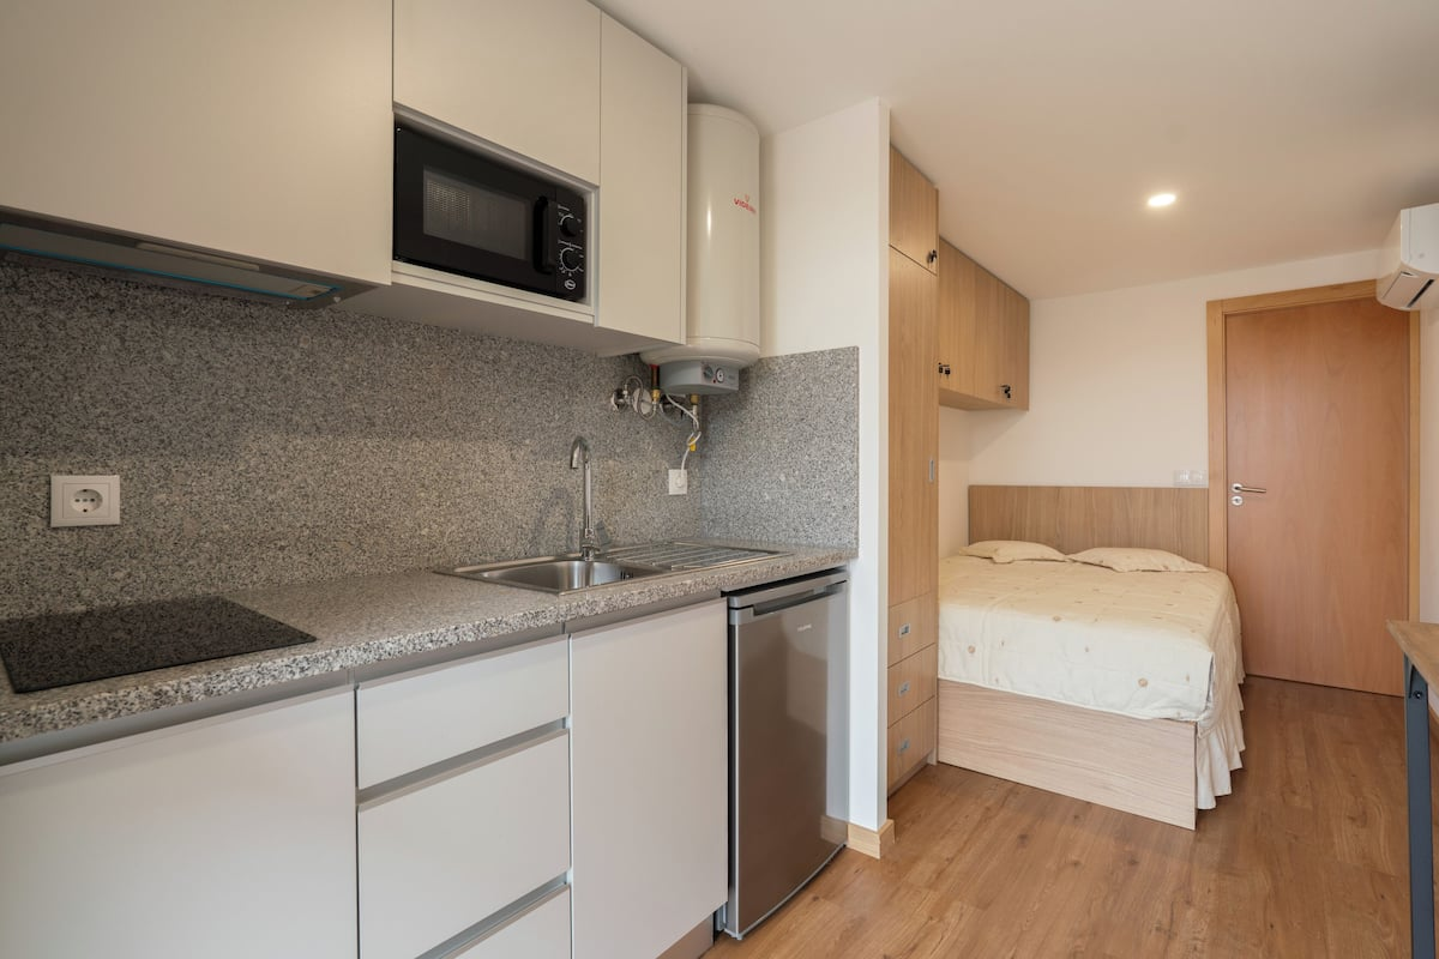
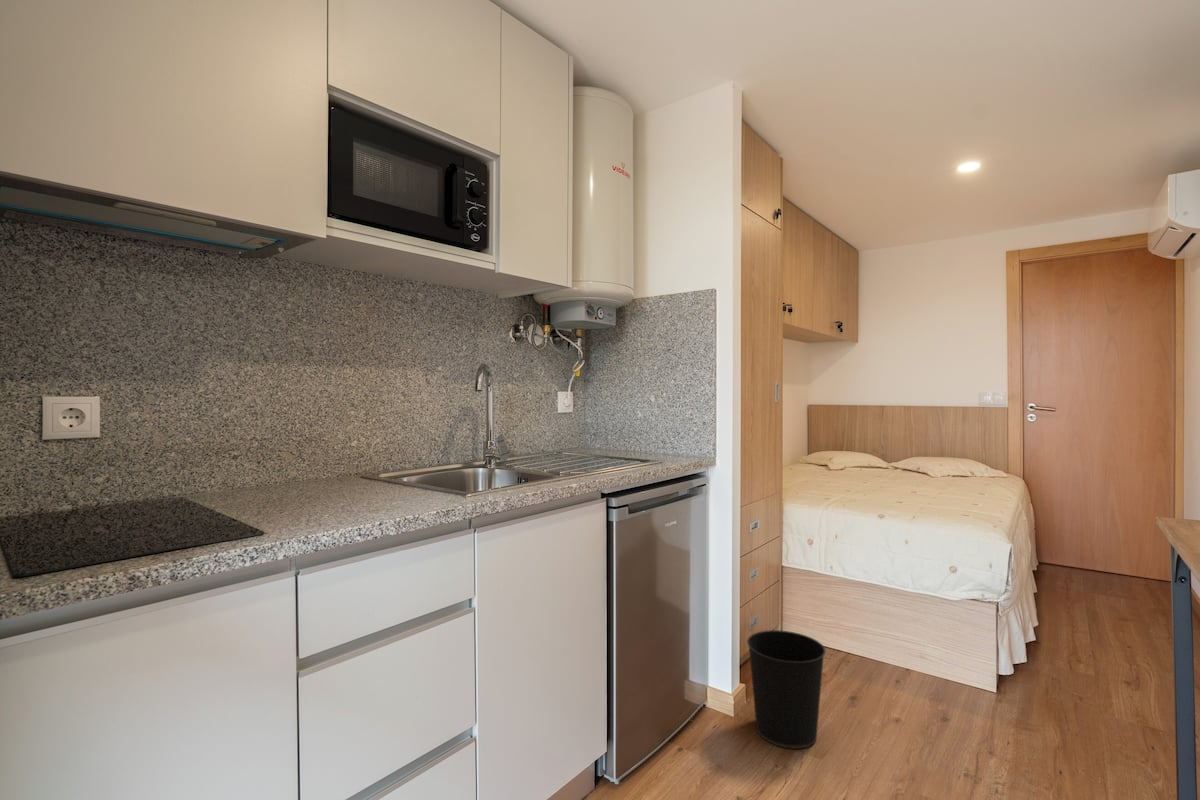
+ wastebasket (785, 688)
